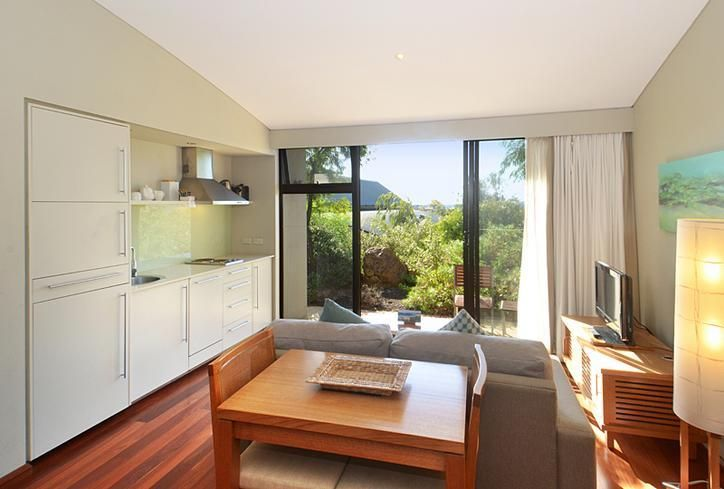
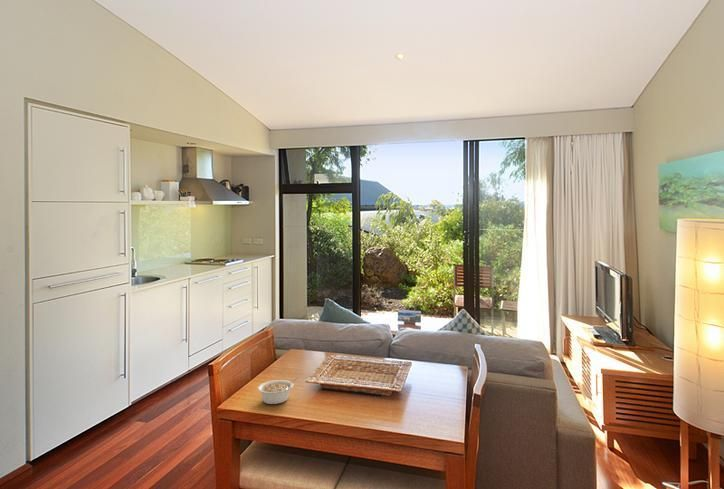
+ legume (276, 390)
